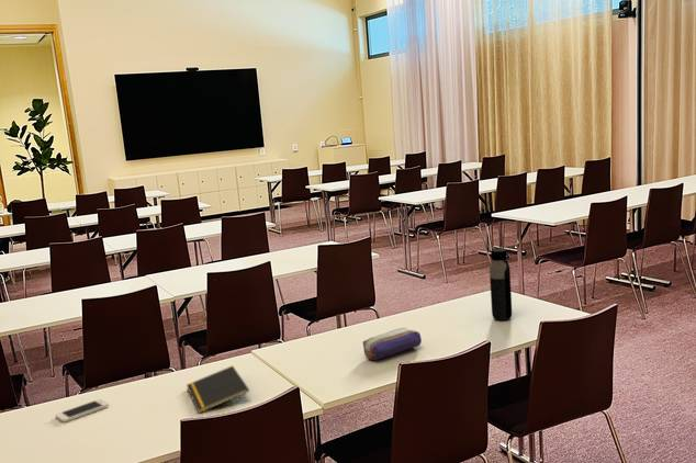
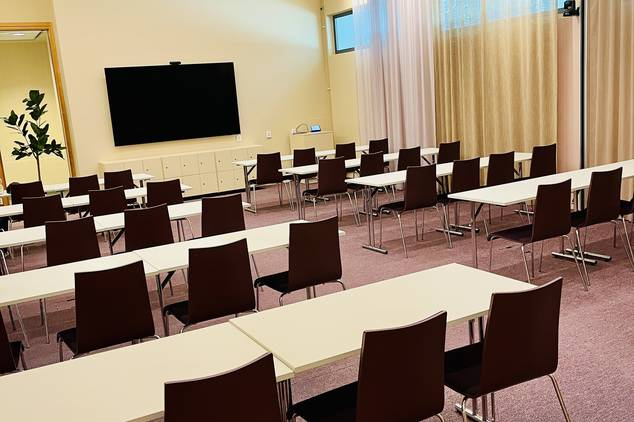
- notepad (216, 387)
- smartphone (82, 409)
- water bottle (499, 284)
- pencil case (392, 342)
